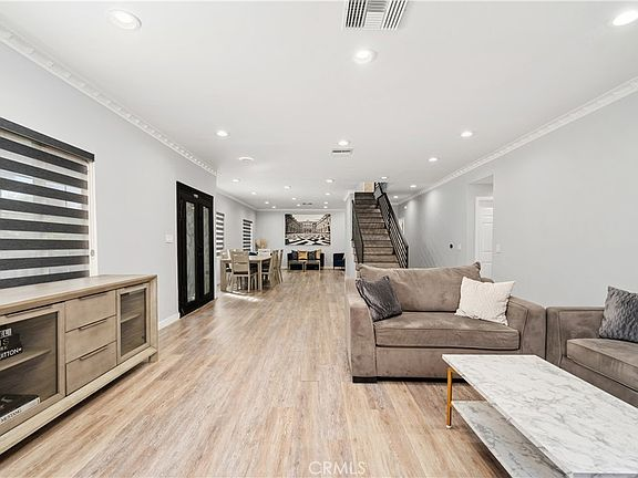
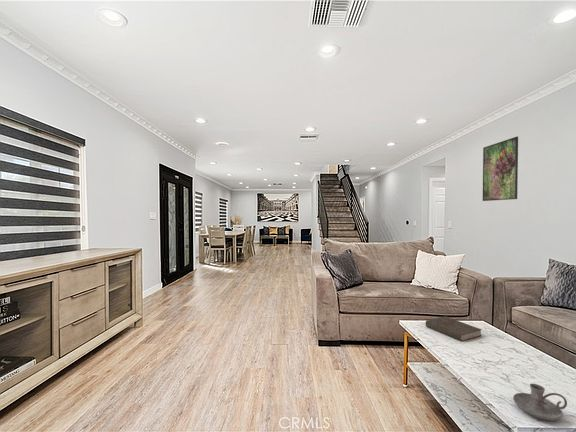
+ candle holder (541, 399)
+ book (452, 327)
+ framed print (498, 171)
